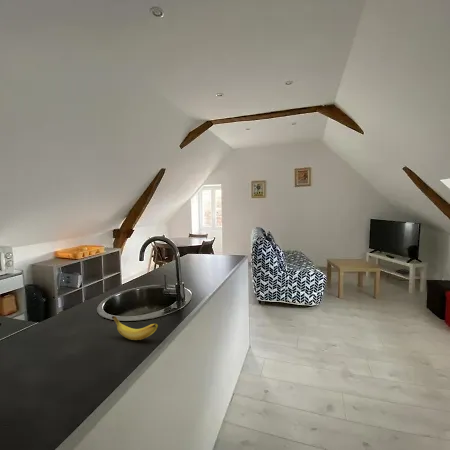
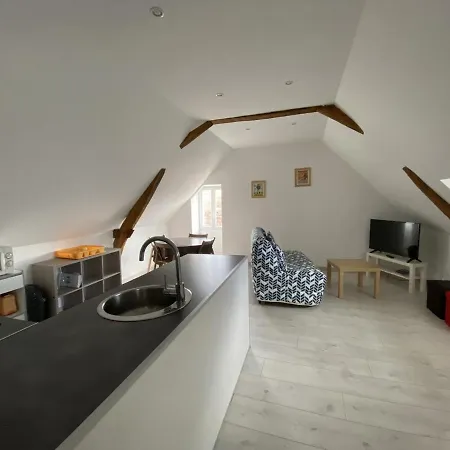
- banana (135, 329)
